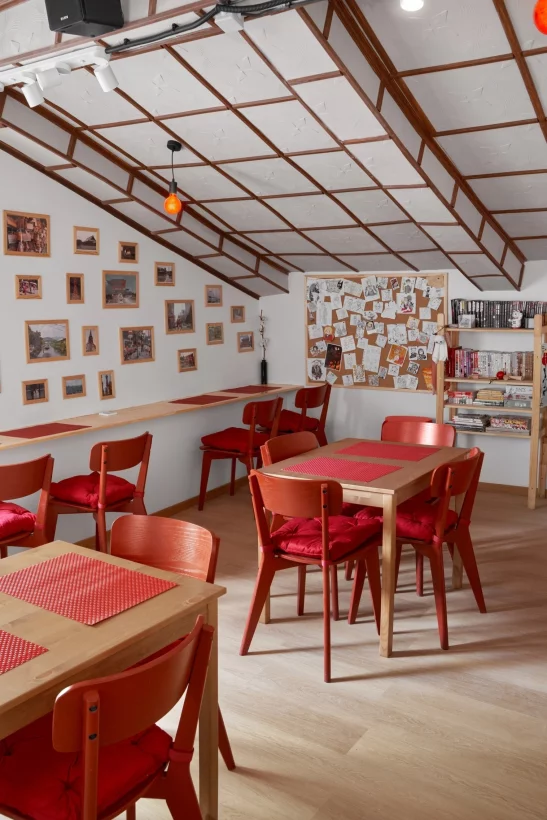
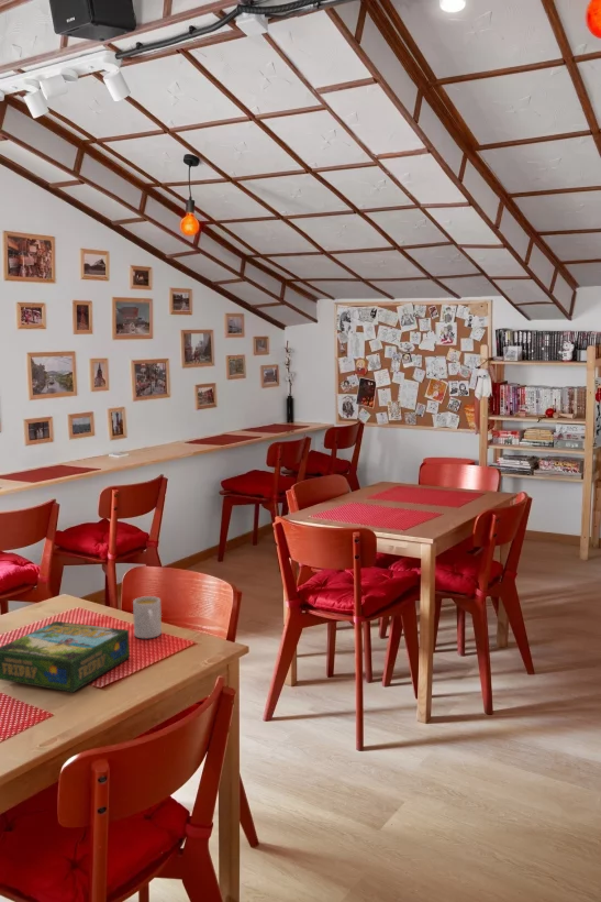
+ mug (148, 618)
+ board game (63, 653)
